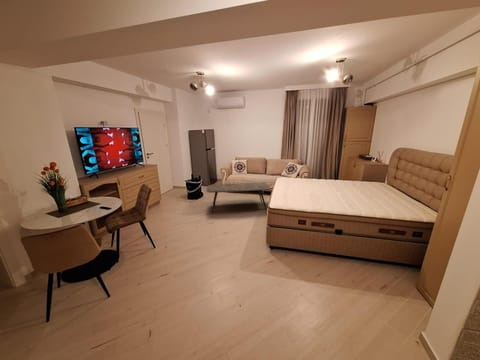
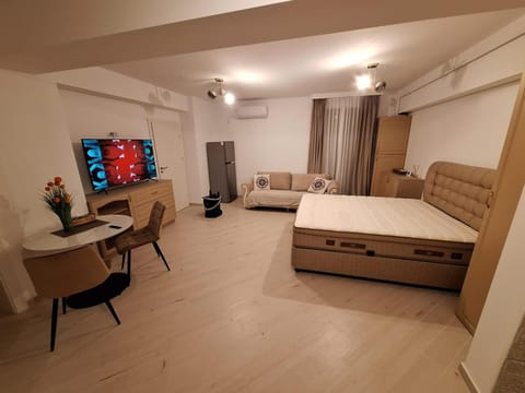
- coffee table (238, 191)
